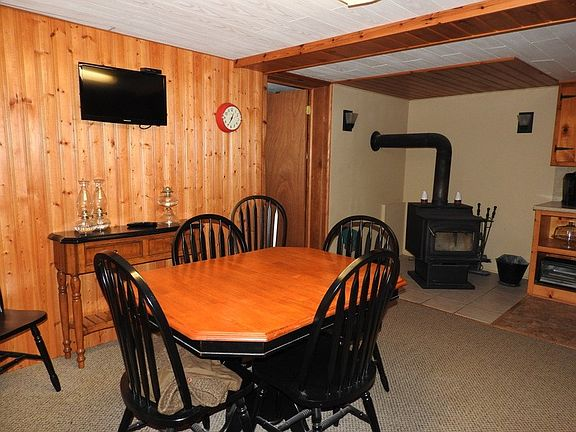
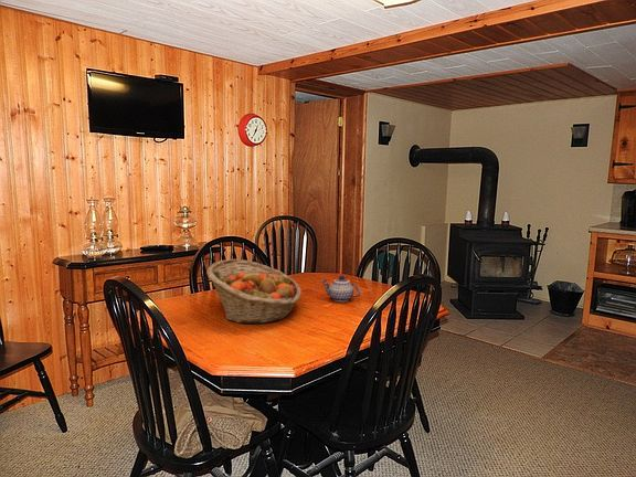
+ fruit basket (255, 288)
+ teapot (340, 287)
